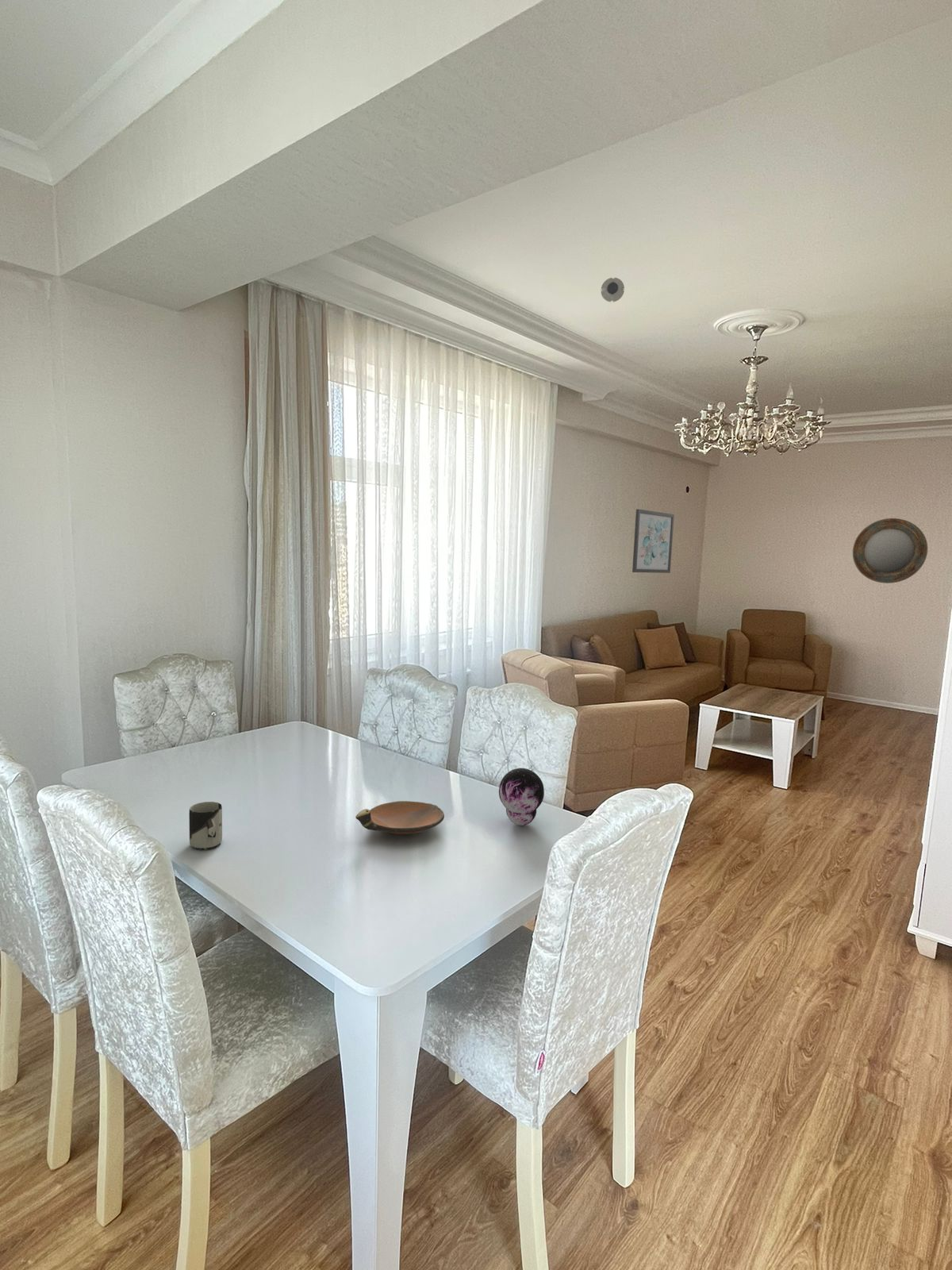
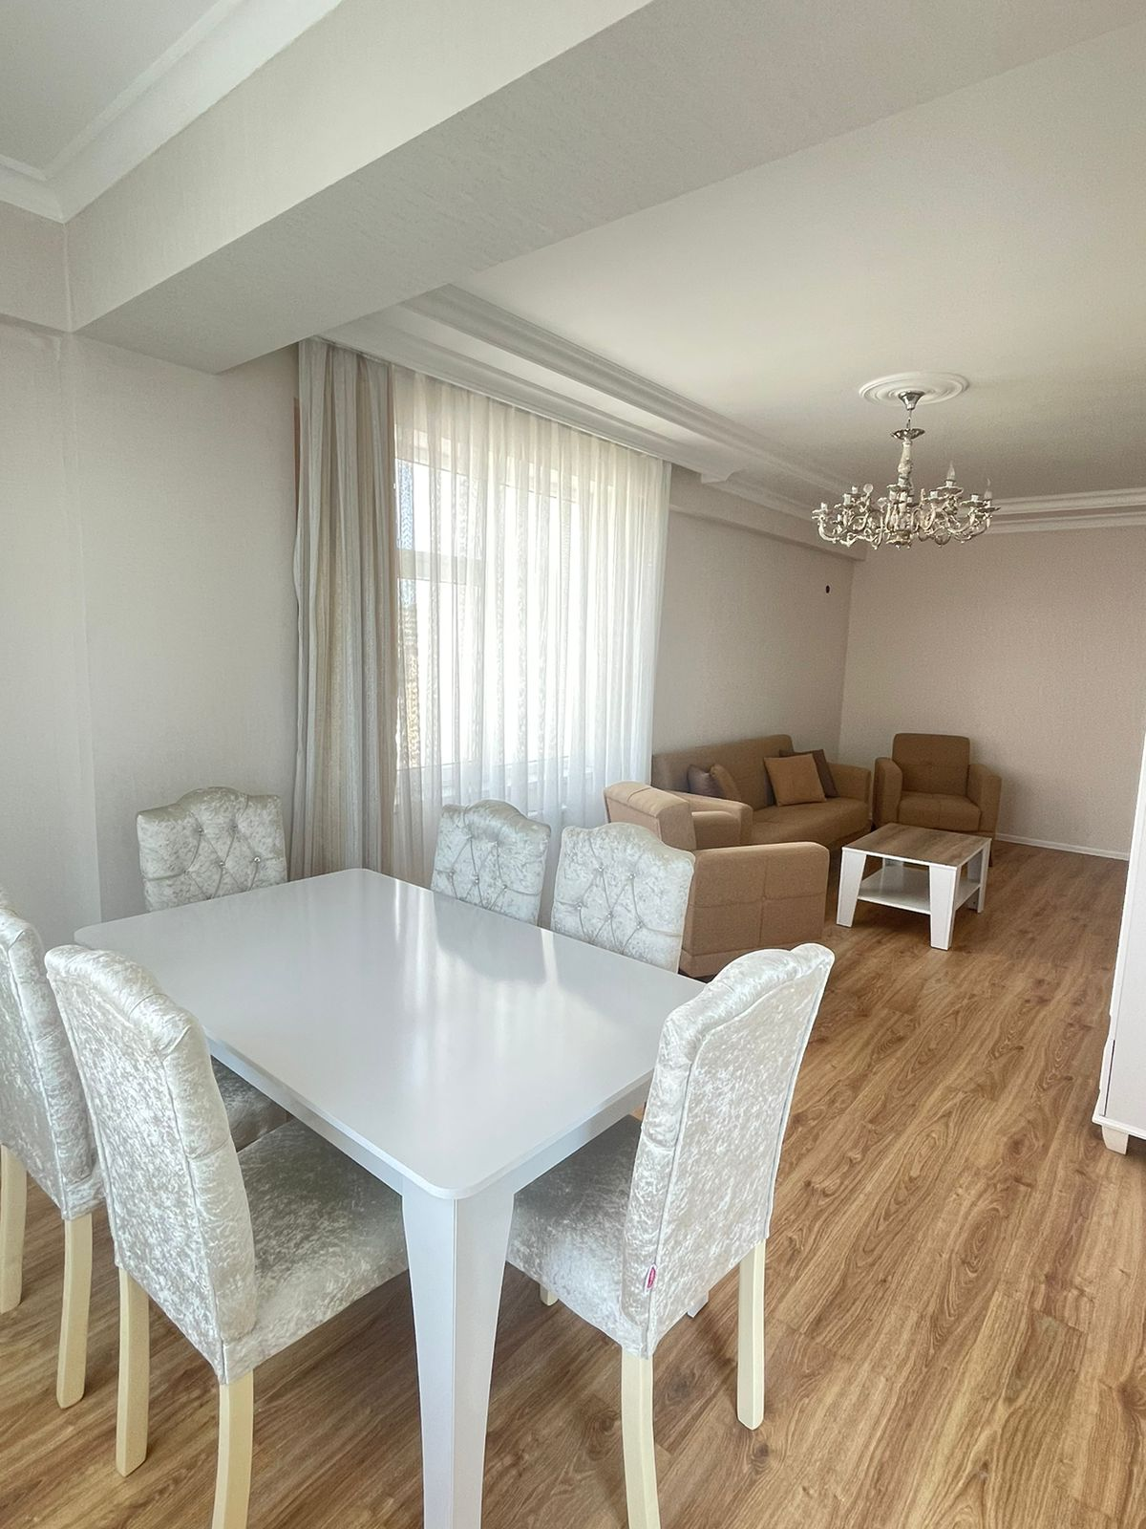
- wall art (654, 542)
- decorative orb (521, 796)
- cup (207, 827)
- smoke detector (612, 289)
- home mirror (889, 551)
- bowl (398, 816)
